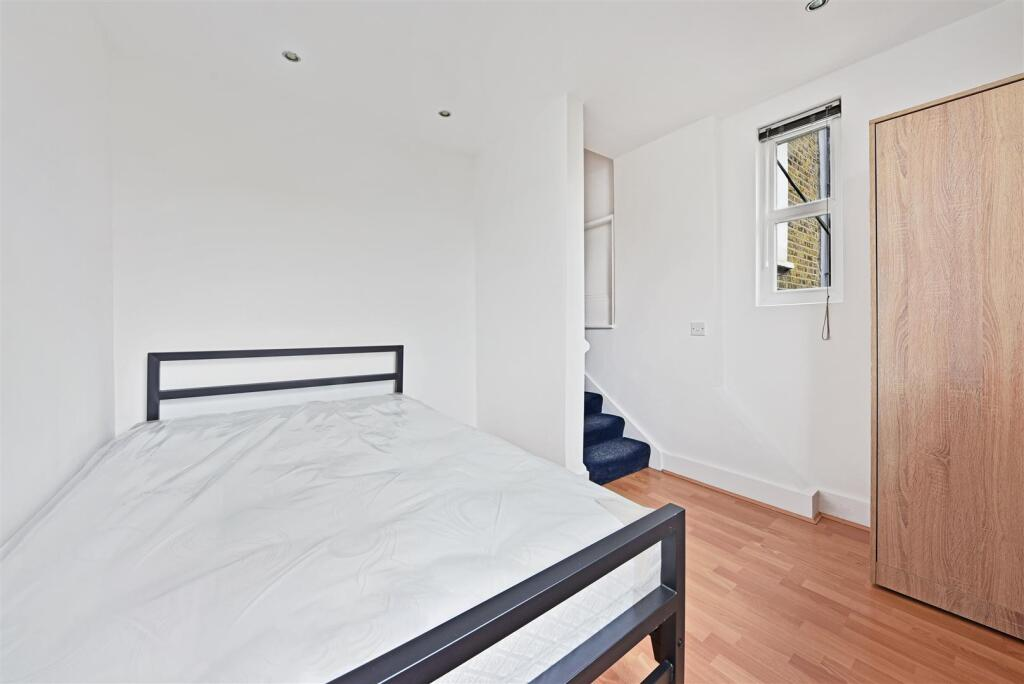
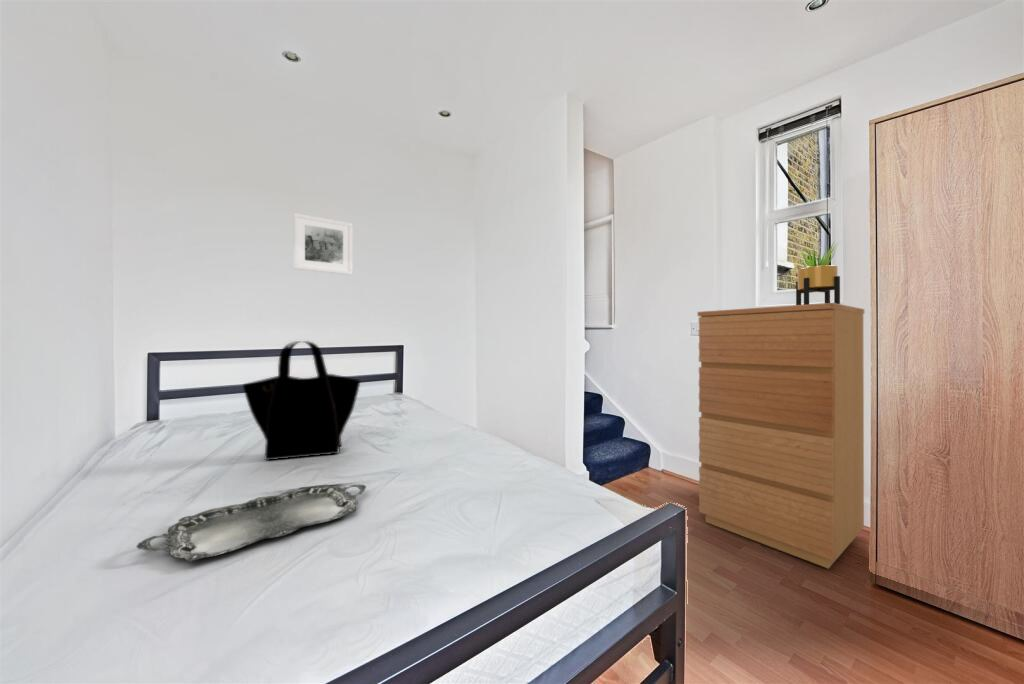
+ serving tray (270, 514)
+ potted plant (817, 273)
+ tote bag (304, 397)
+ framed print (324, 245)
+ dresser (777, 419)
